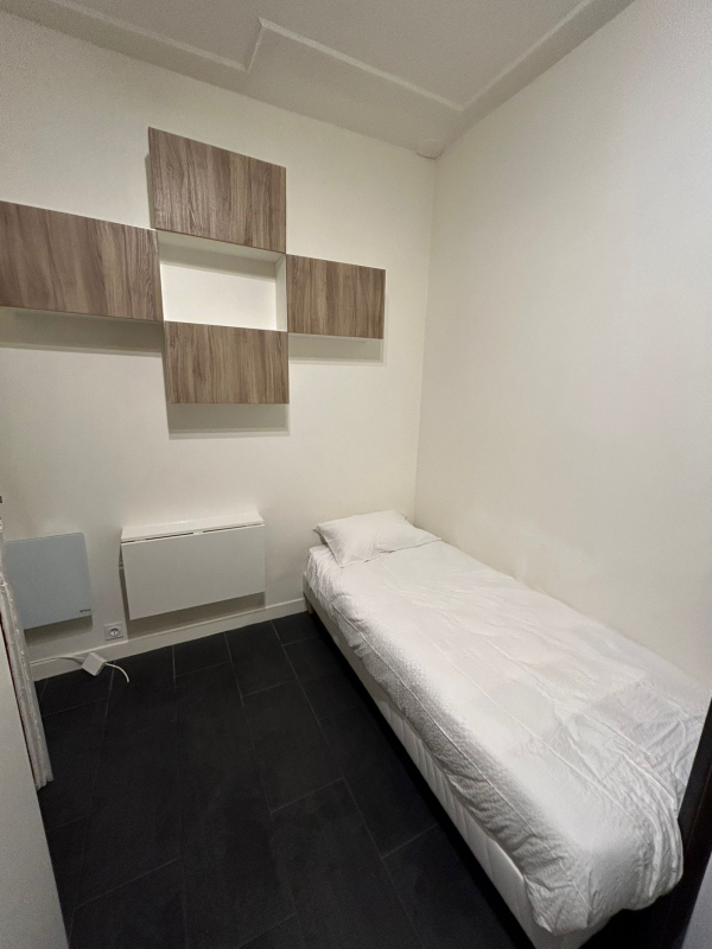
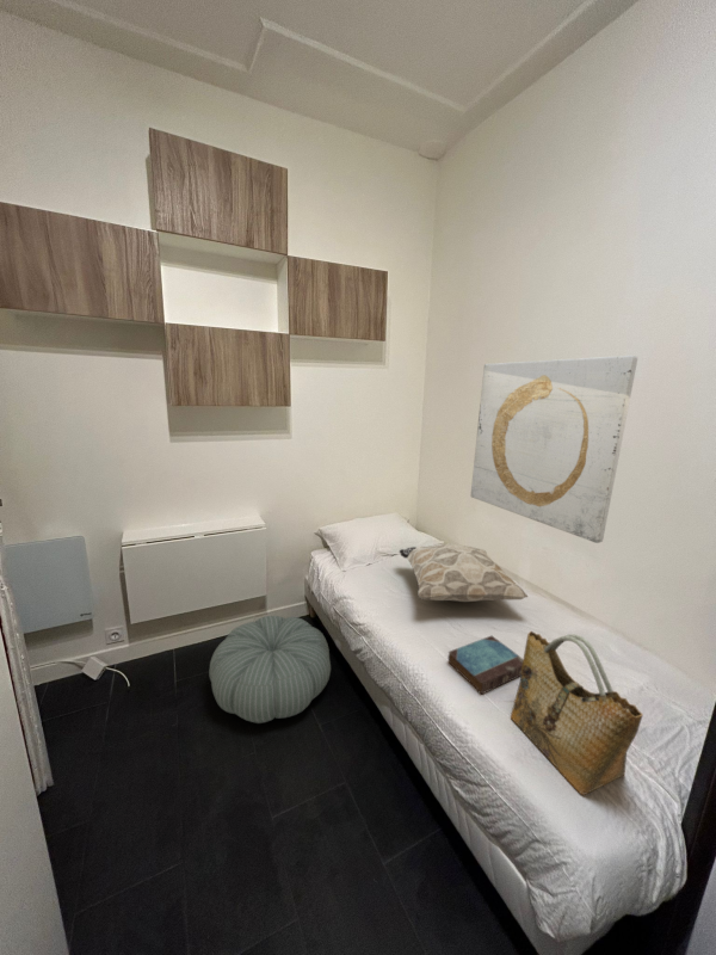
+ wall art (536, 442)
+ pouf (272, 663)
+ book (486, 663)
+ grocery bag (573, 695)
+ decorative pillow (456, 571)
